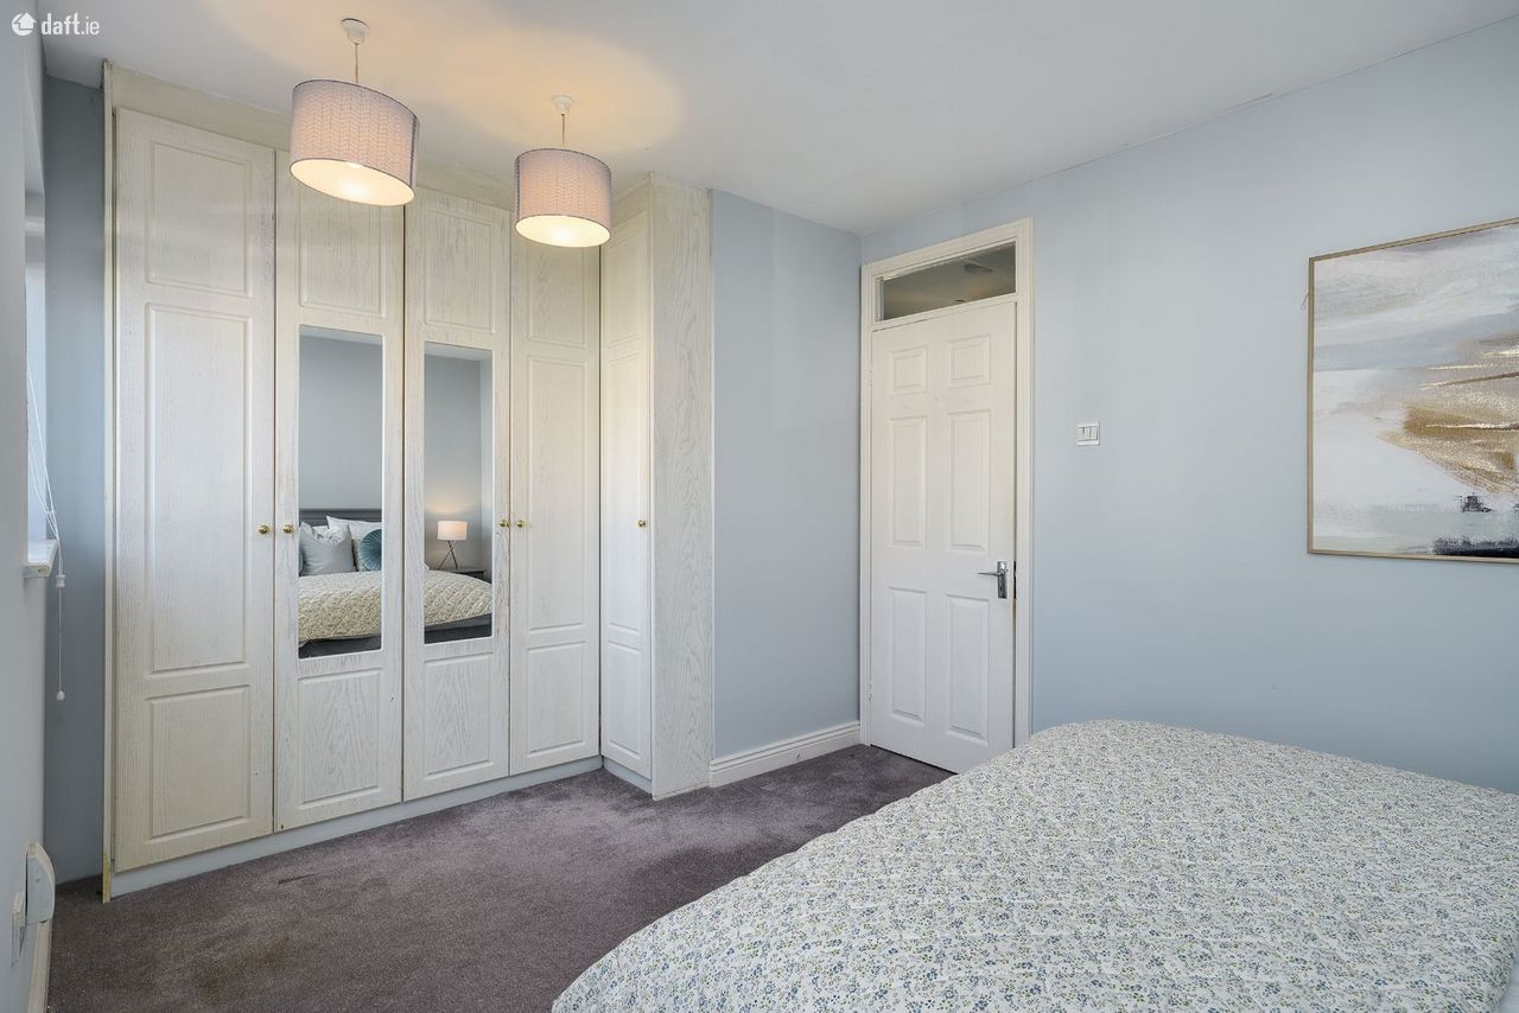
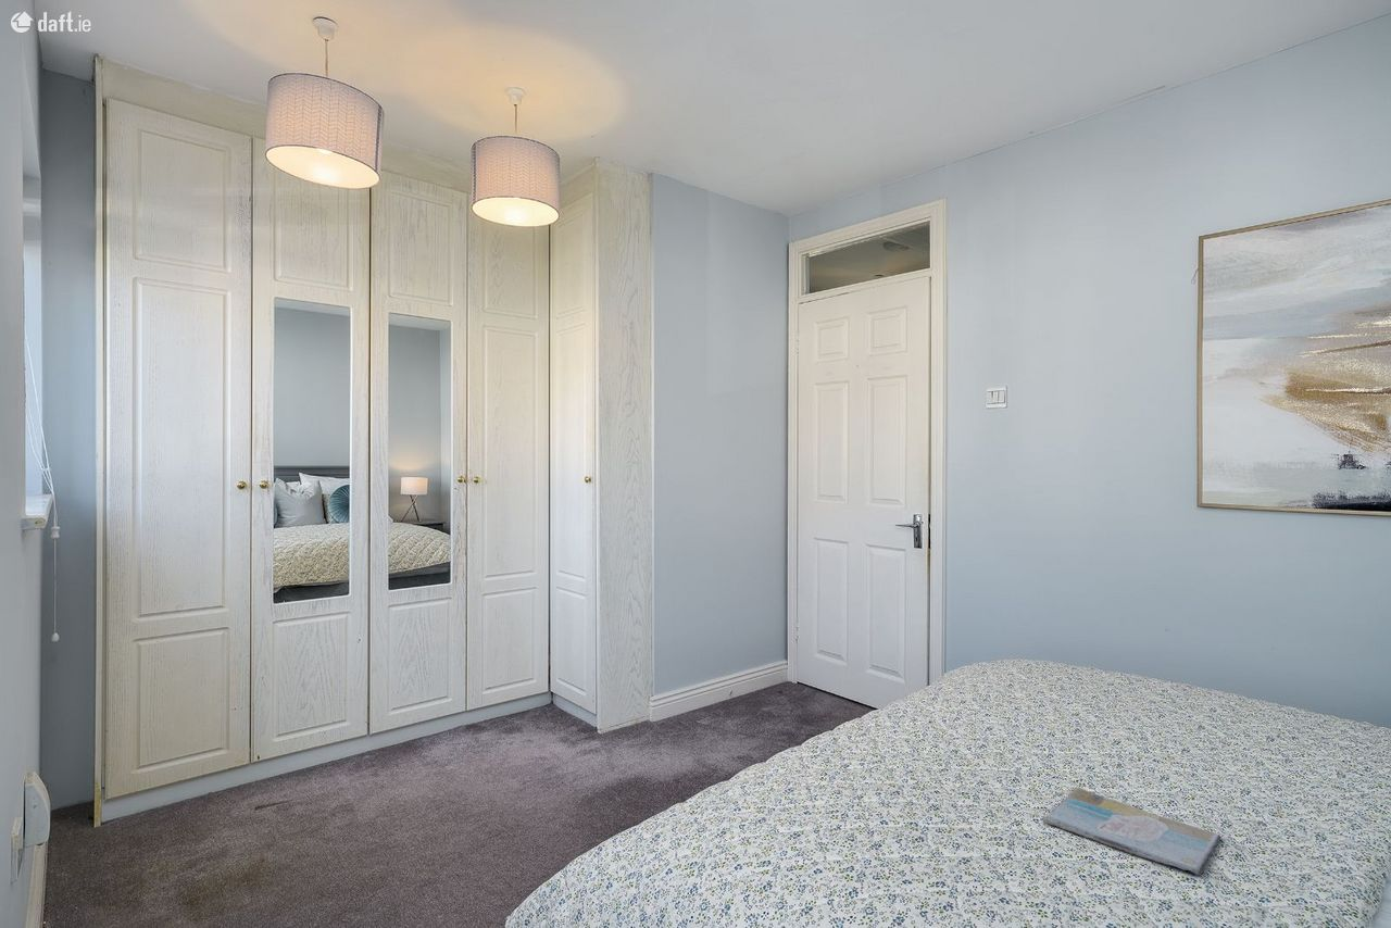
+ book (1129, 825)
